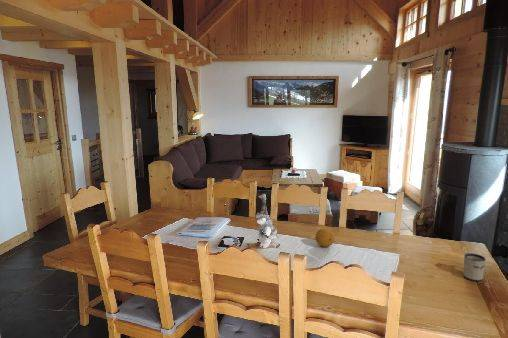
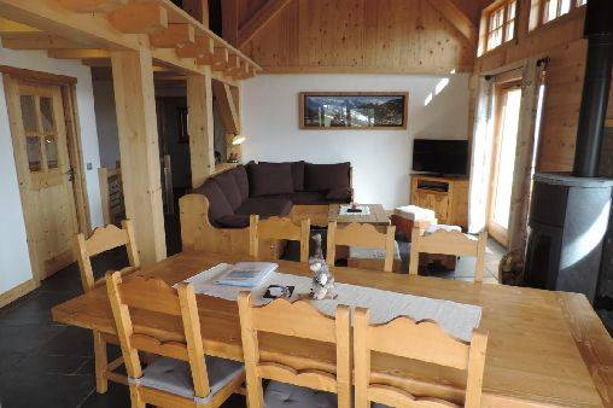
- fruit (324, 237)
- mug (475, 266)
